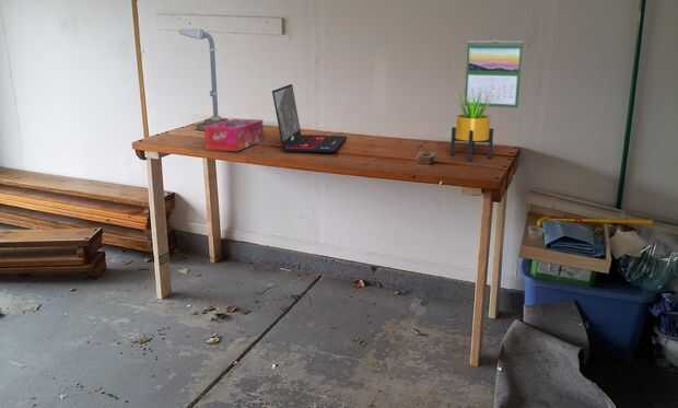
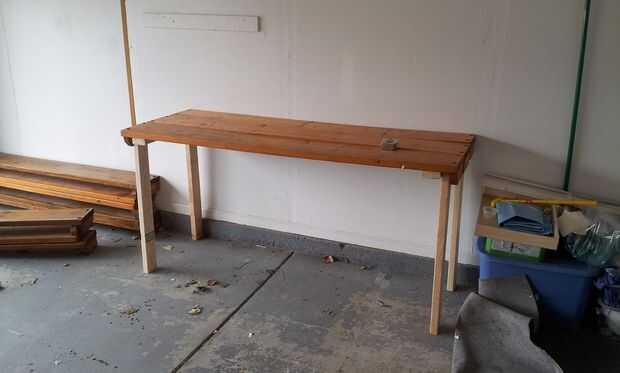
- potted plant (472, 121)
- tissue box (235, 133)
- laptop (297, 117)
- desk lamp (211, 79)
- calendar (492, 73)
